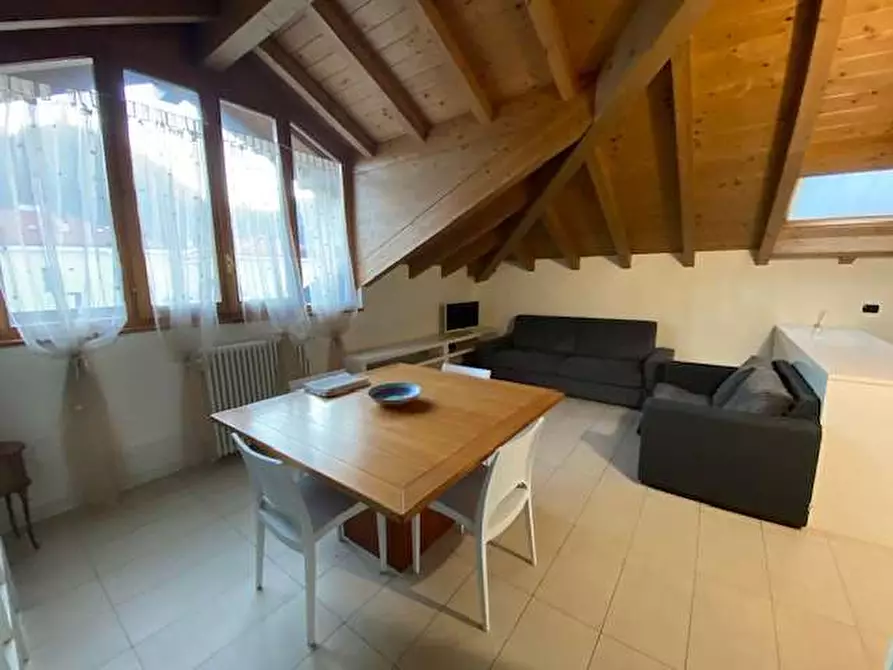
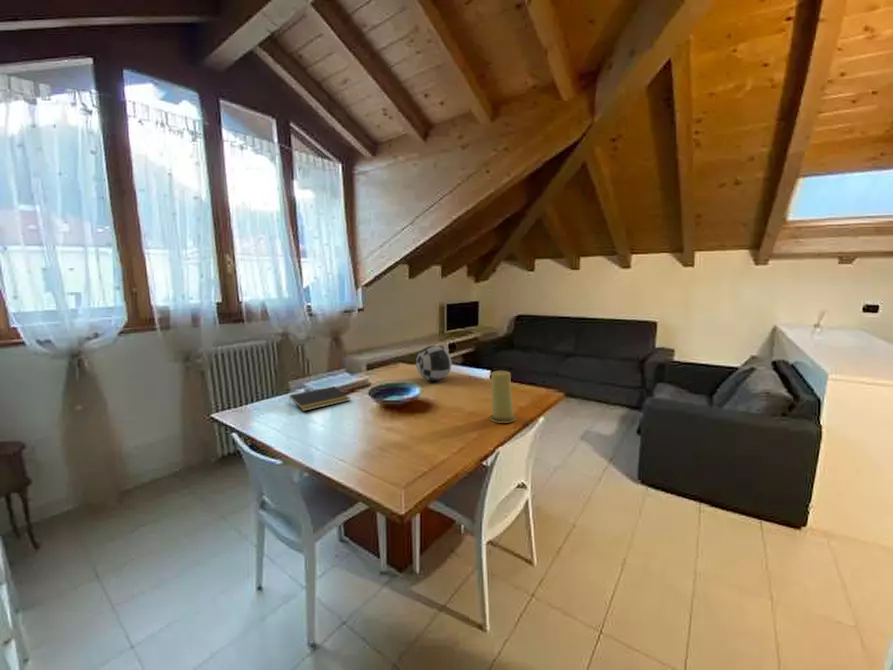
+ decorative ball (433, 363)
+ notepad (320, 397)
+ candle (502, 395)
